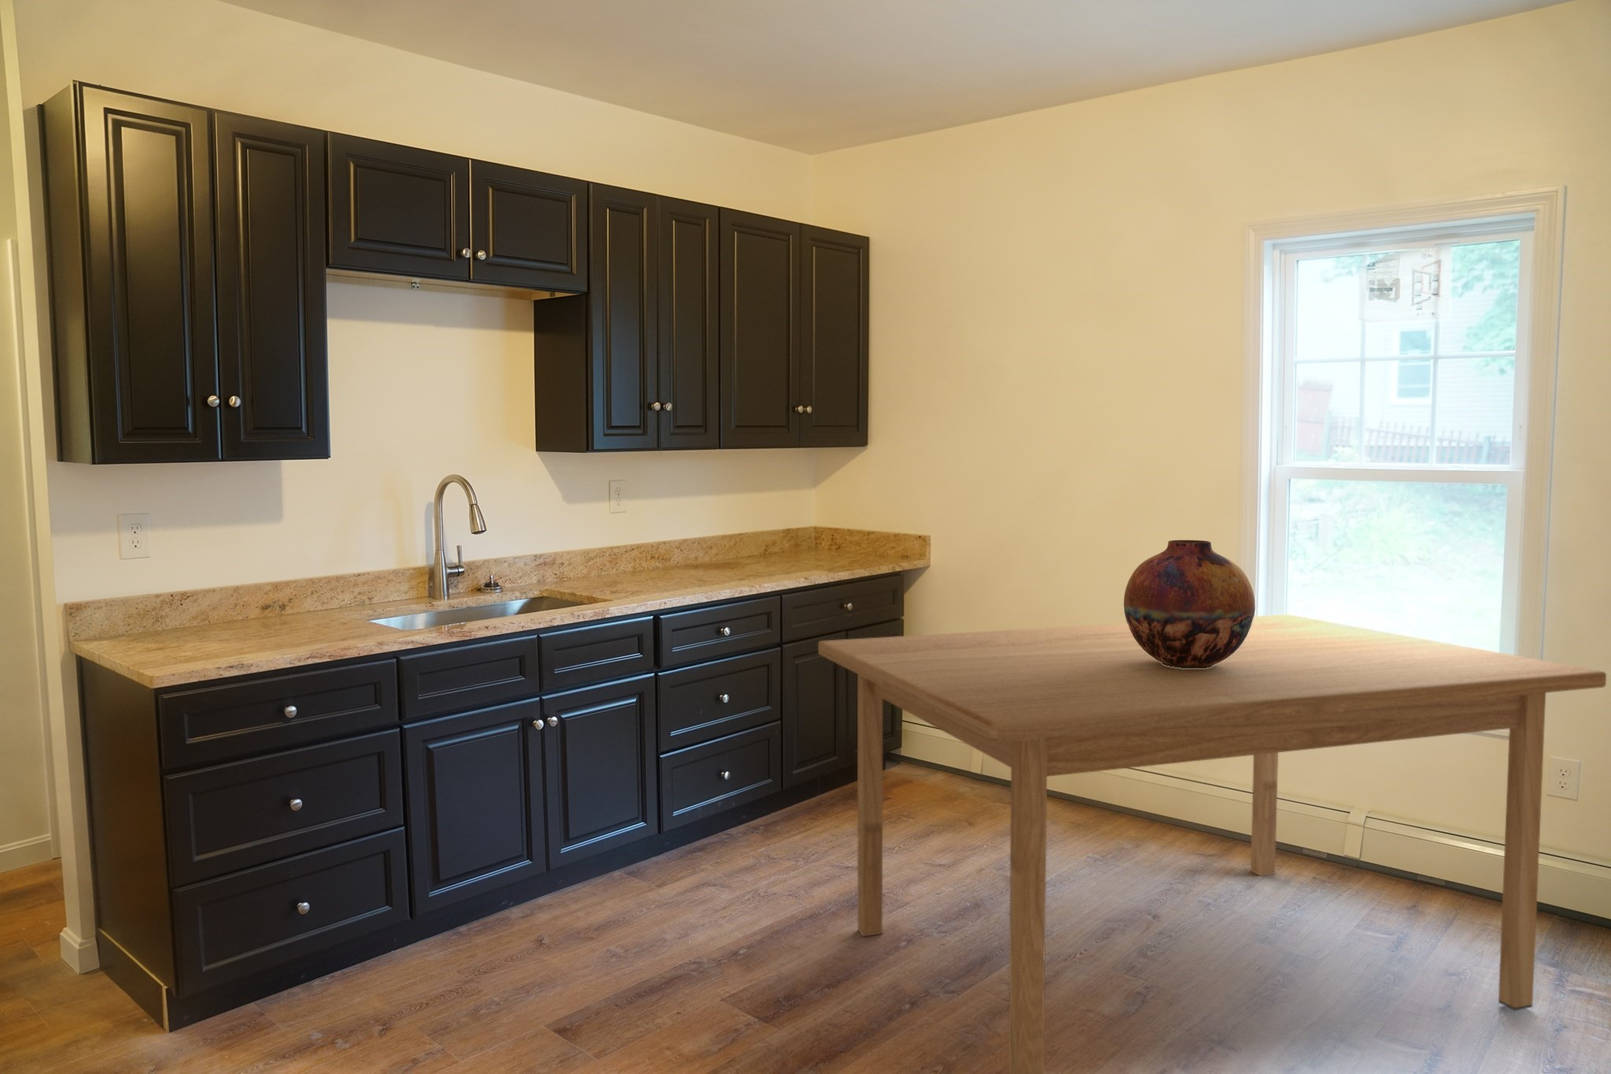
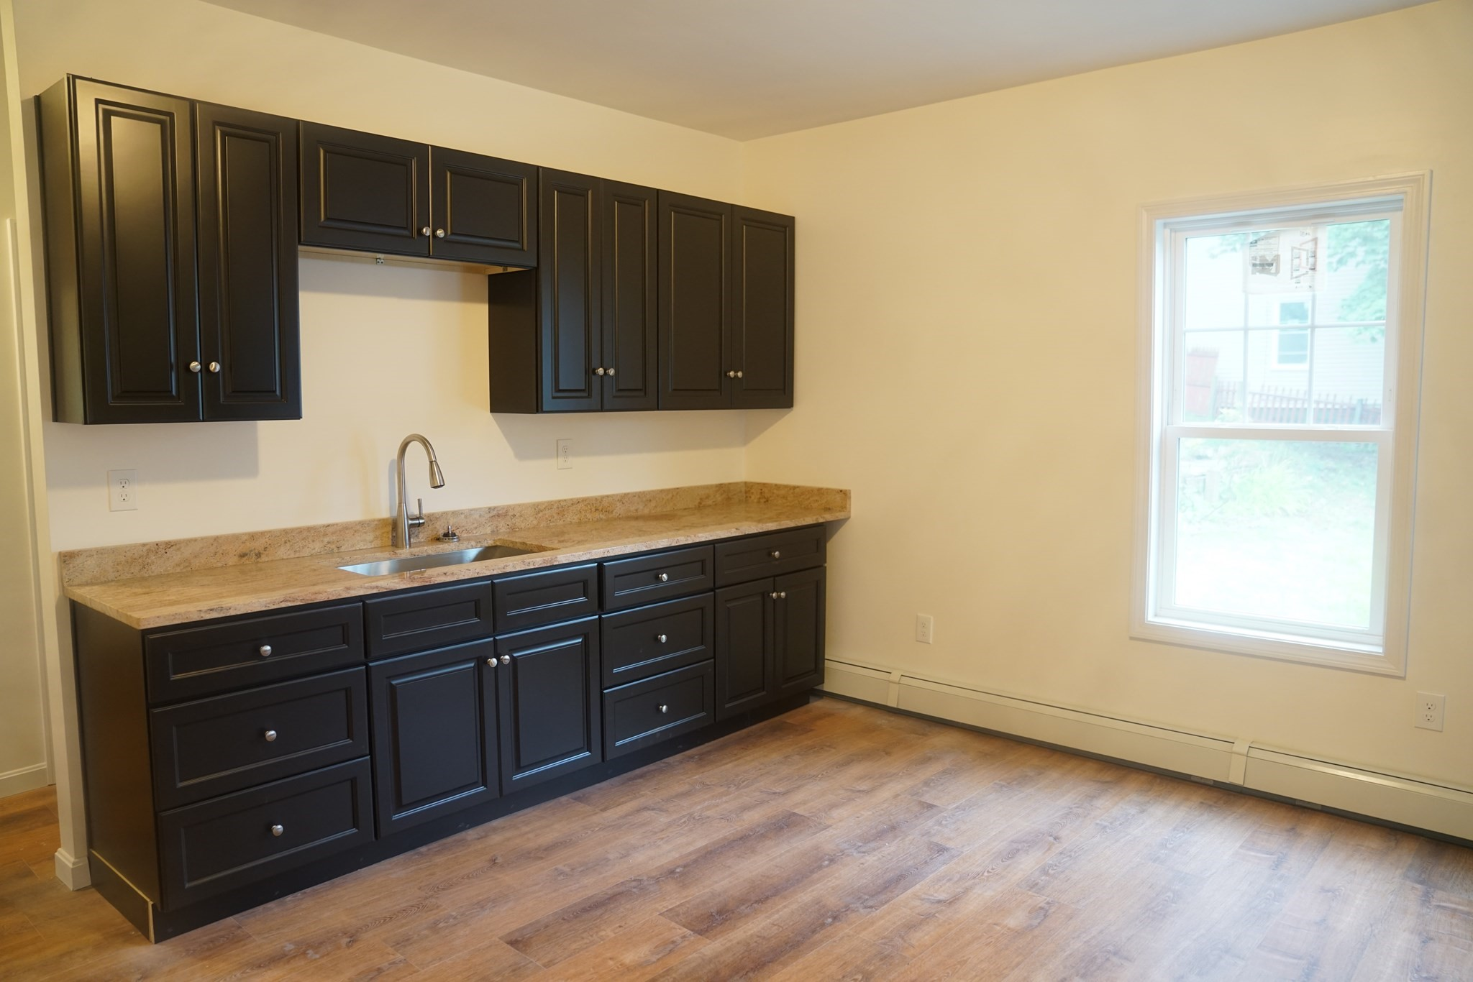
- vase (1188, 602)
- table (1169, 764)
